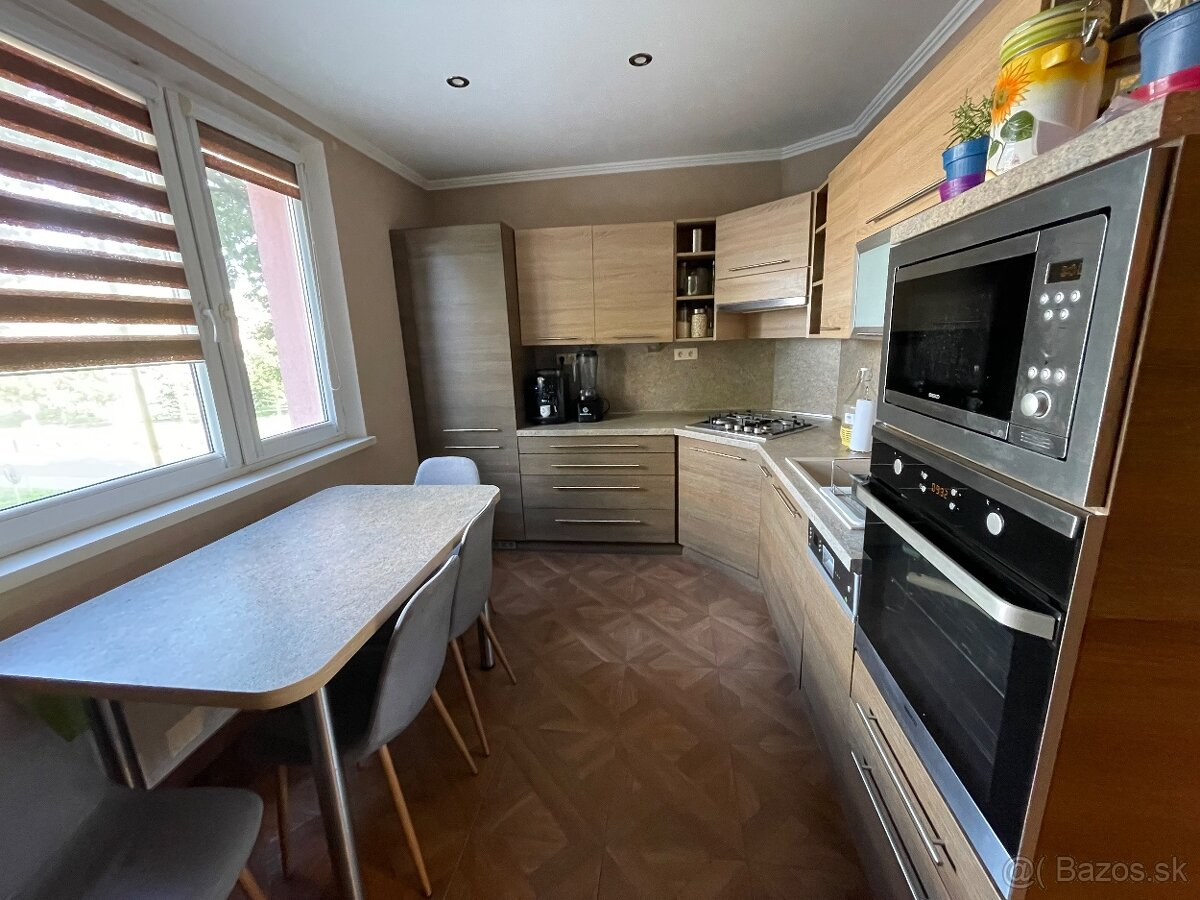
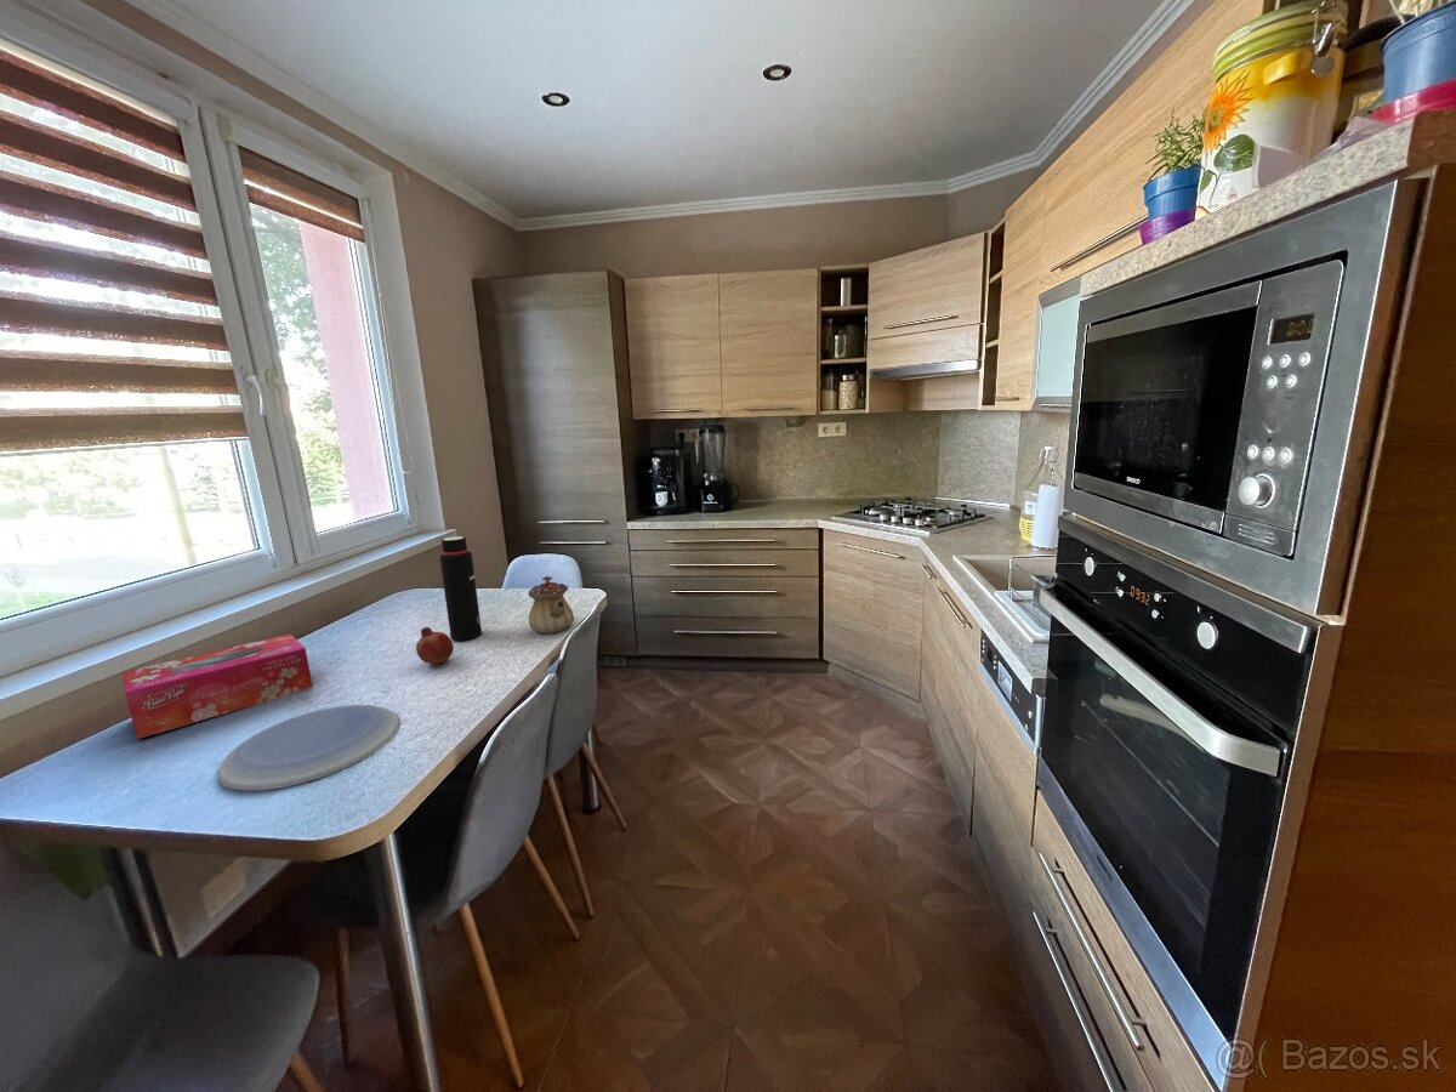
+ fruit (434, 644)
+ water bottle (461, 586)
+ plate (313, 735)
+ teapot (548, 601)
+ tissue box (222, 679)
